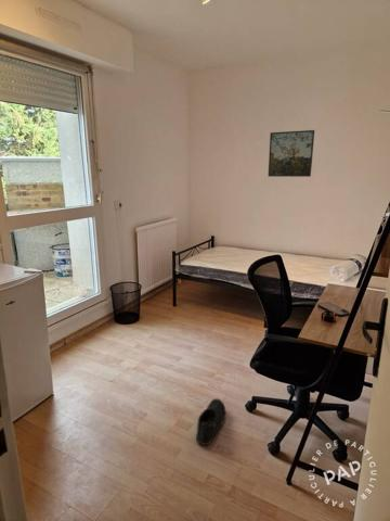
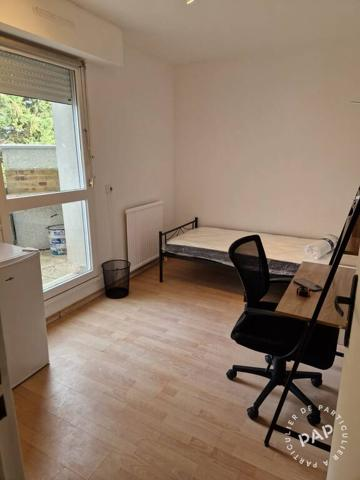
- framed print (289, 154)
- shoe (210, 416)
